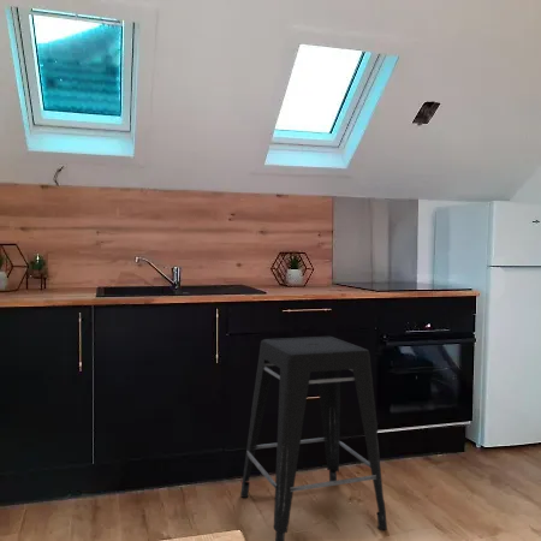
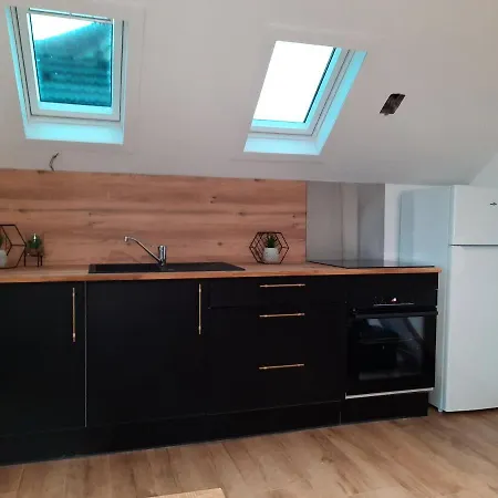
- stool (302, 427)
